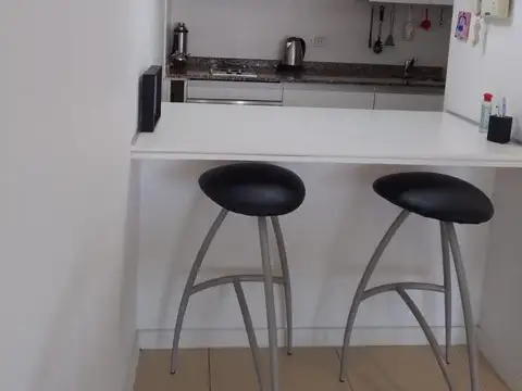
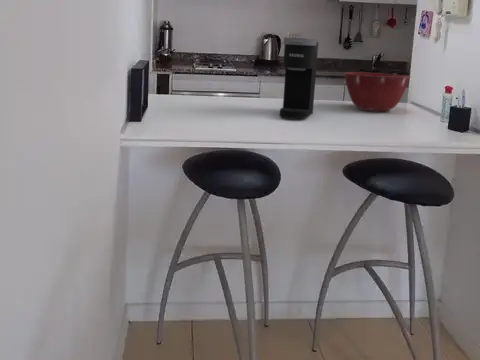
+ coffee maker (299, 77)
+ mixing bowl (375, 91)
